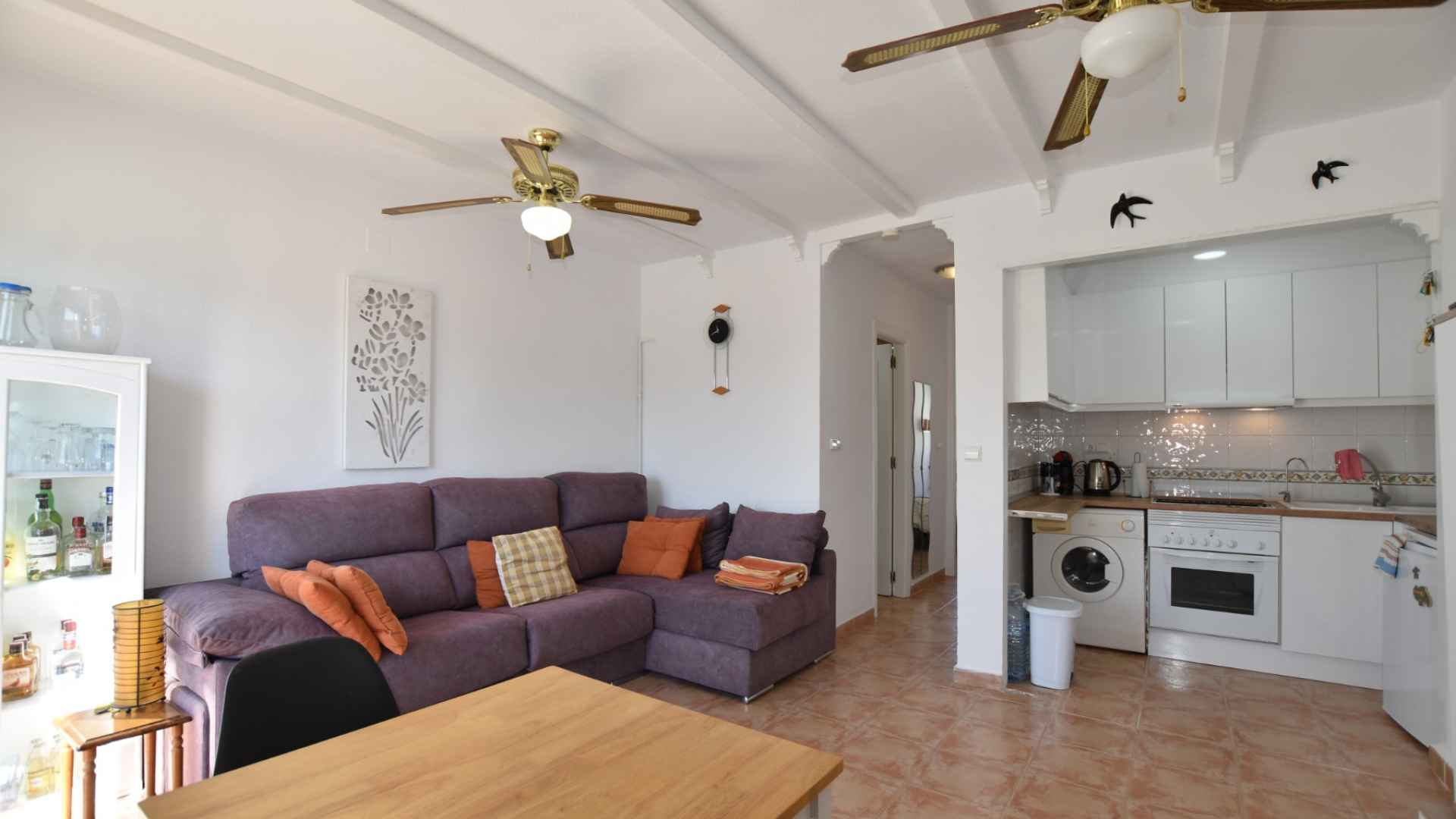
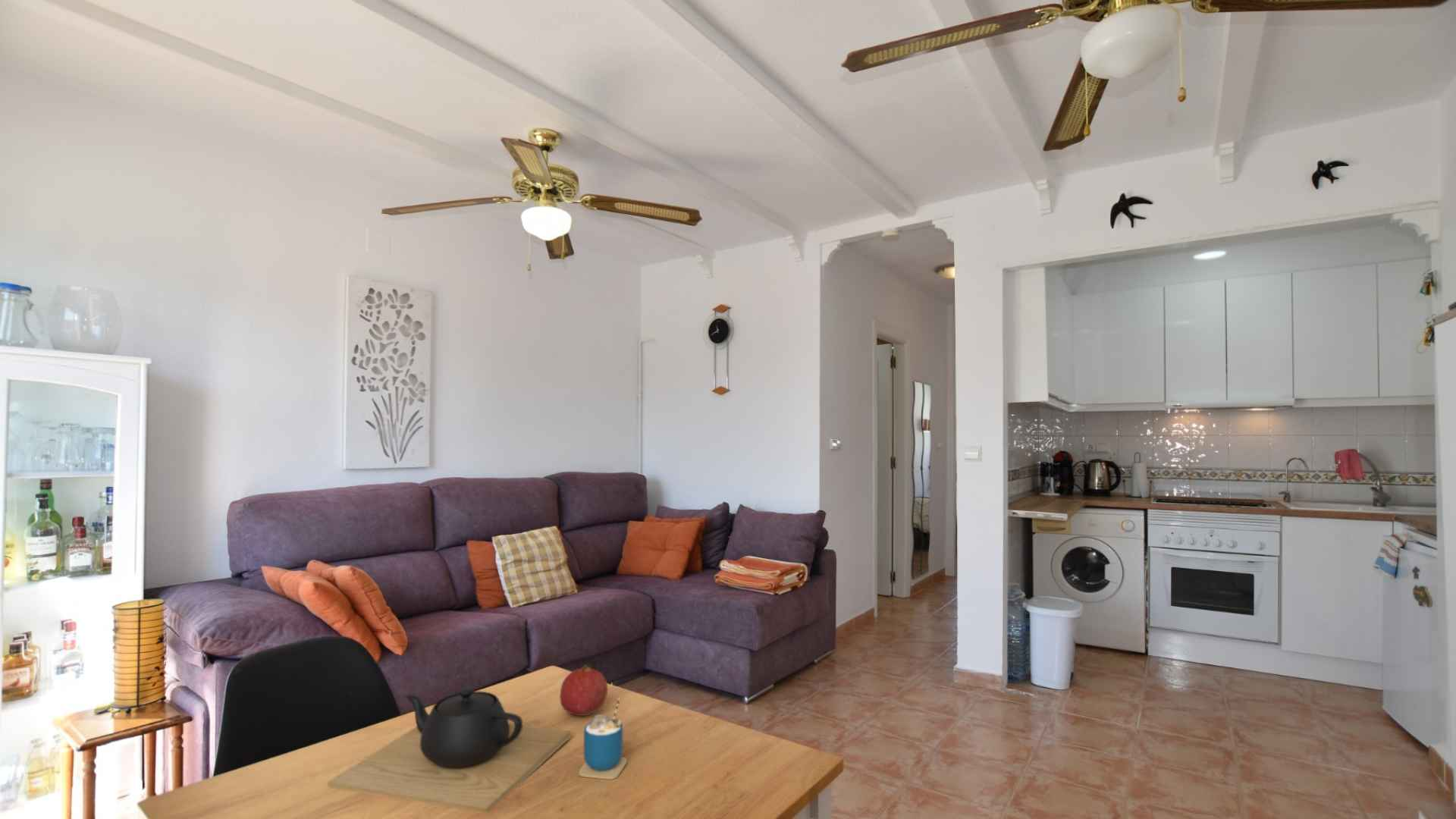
+ teapot (458, 724)
+ cup (603, 733)
+ fruit (583, 689)
